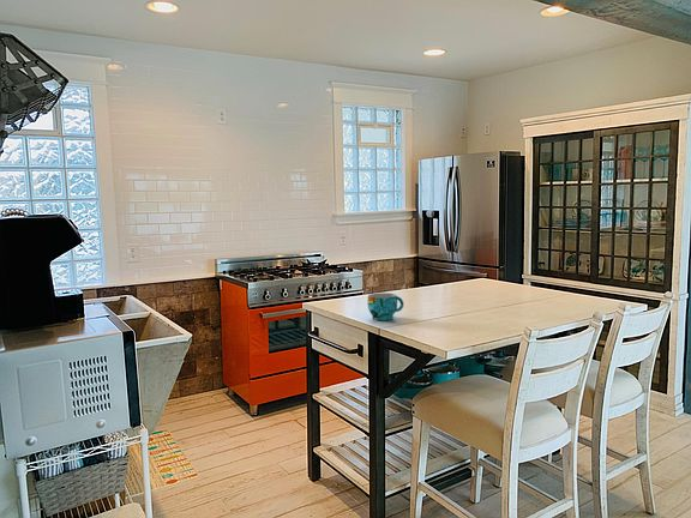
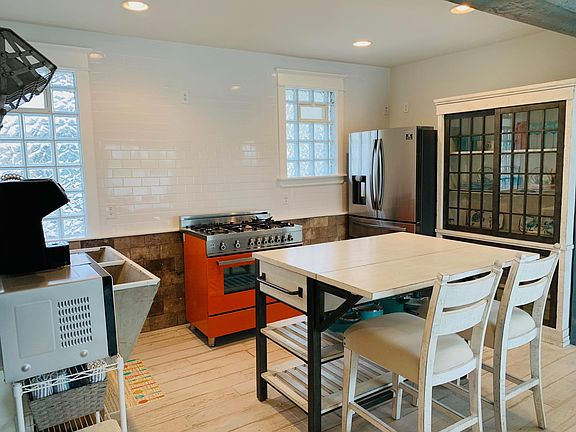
- cup (384, 306)
